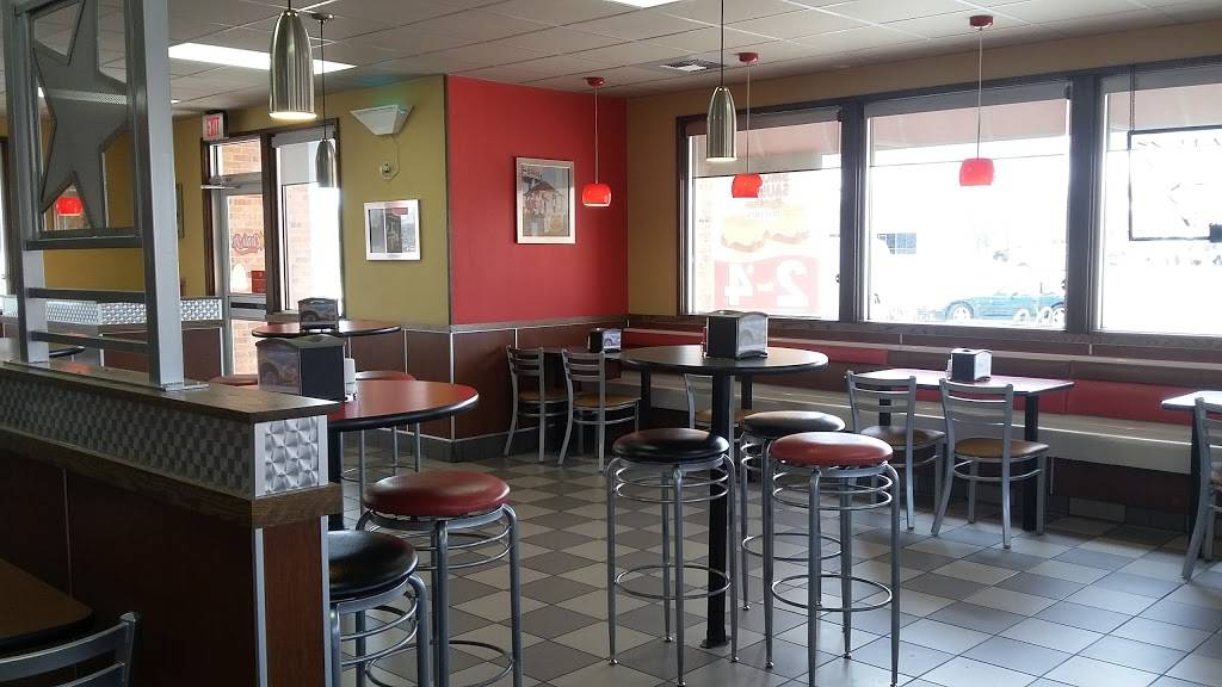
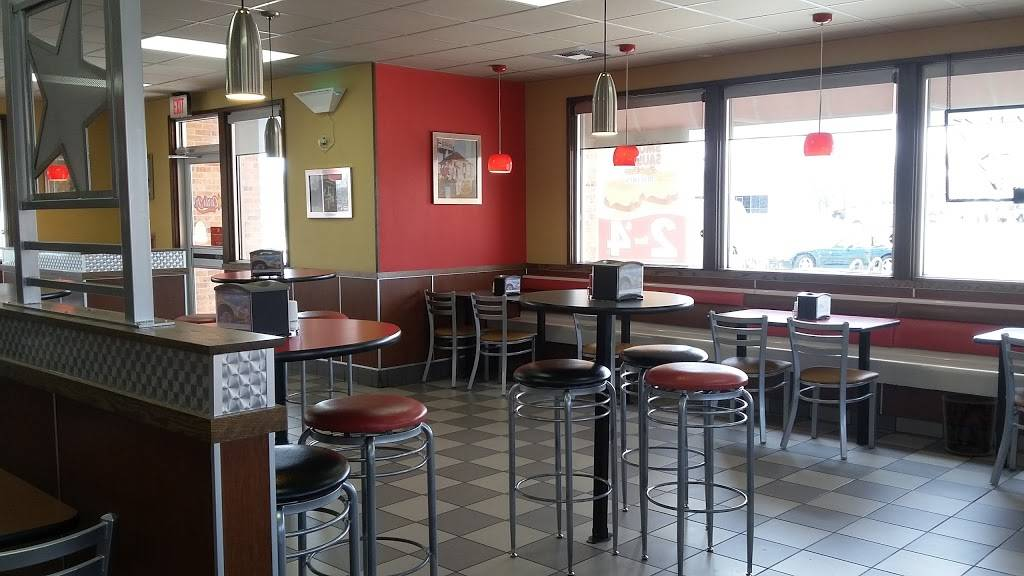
+ waste bin (968, 424)
